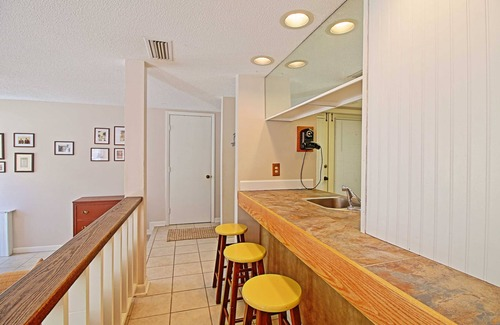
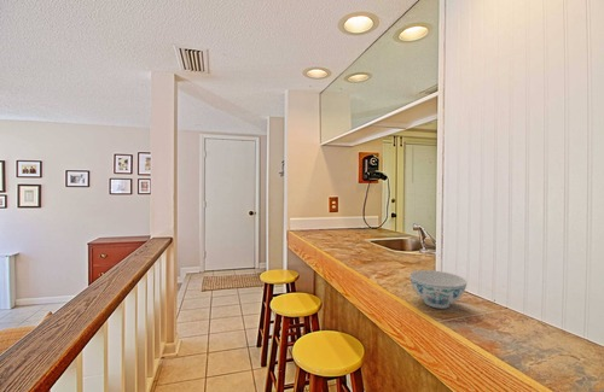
+ chinaware (436, 289)
